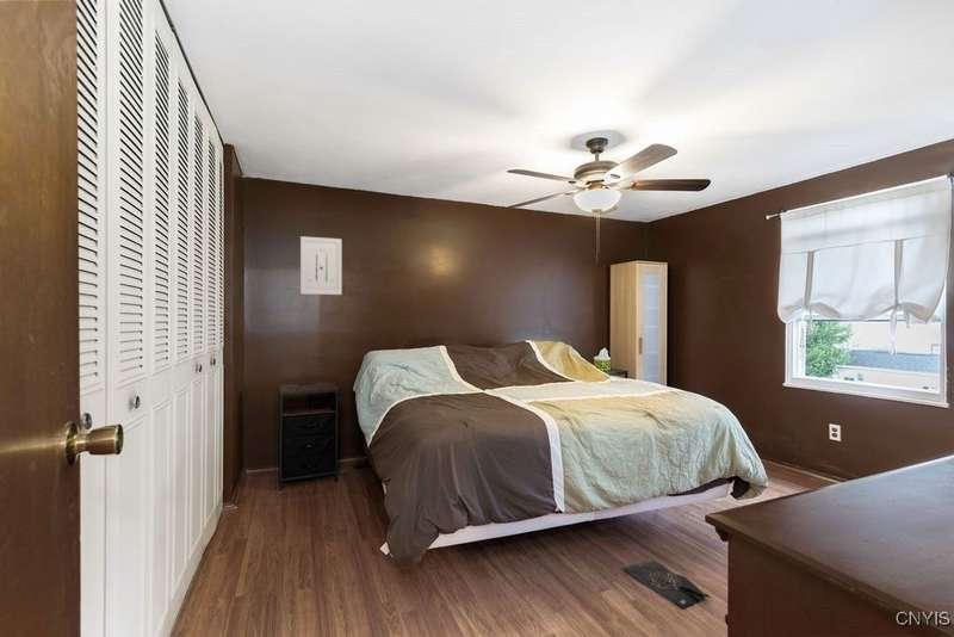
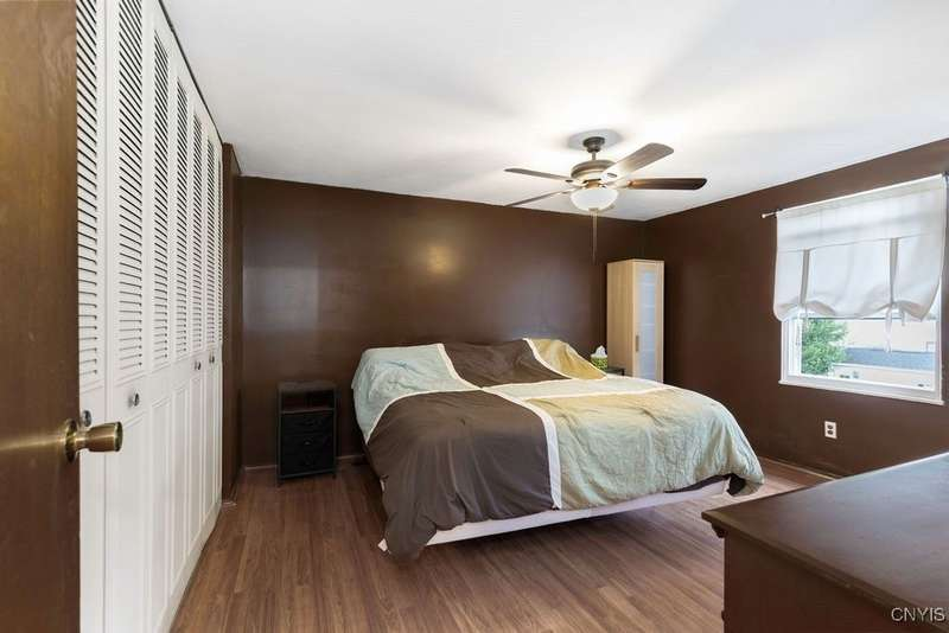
- bag (663, 580)
- wall art (321, 266)
